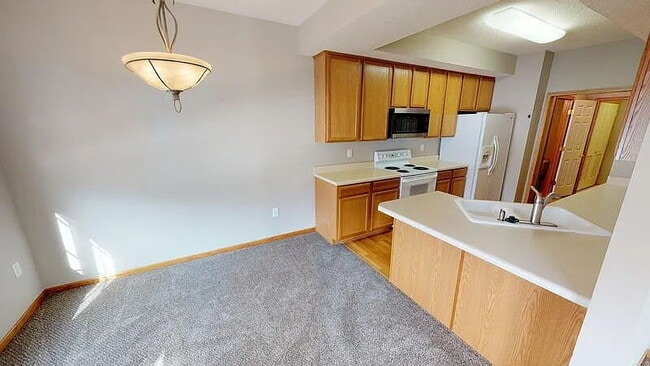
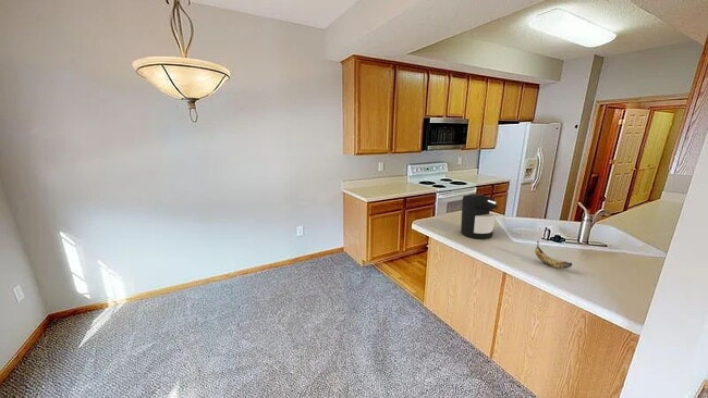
+ banana (551, 258)
+ coffee maker (479, 213)
